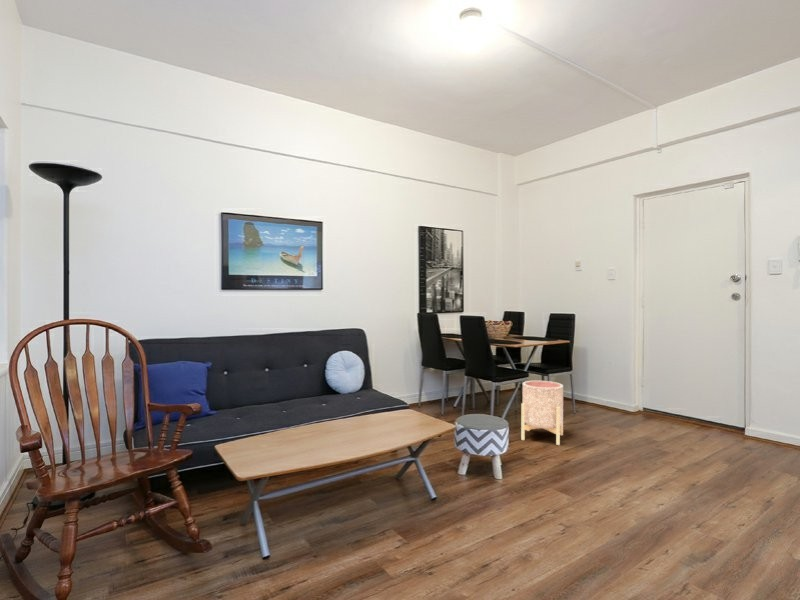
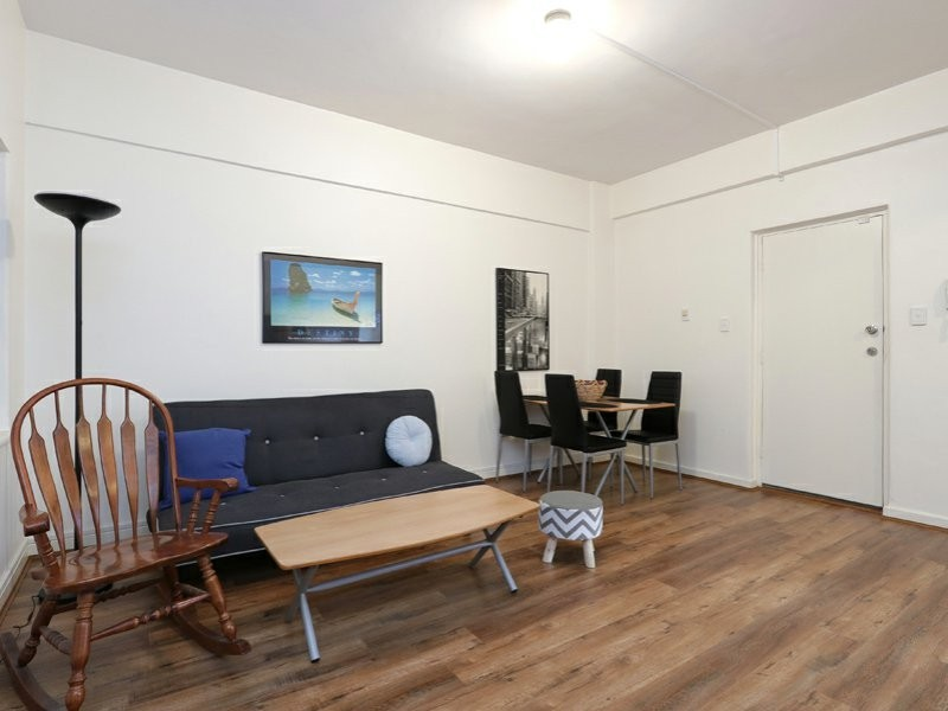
- planter (542, 410)
